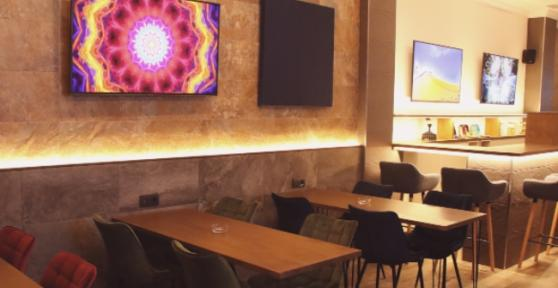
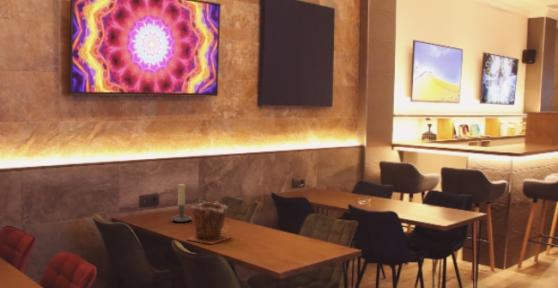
+ candle holder (179, 202)
+ plant pot (209, 221)
